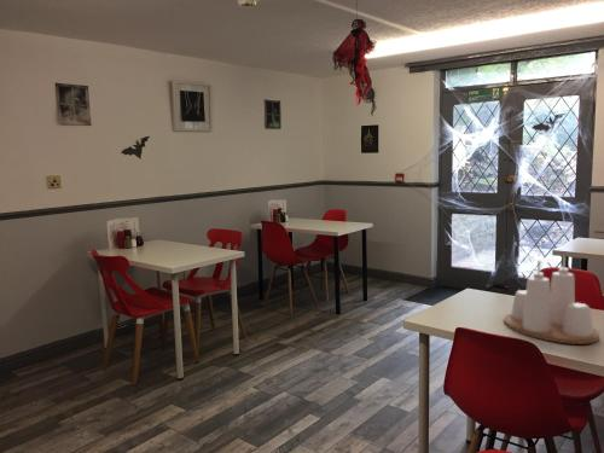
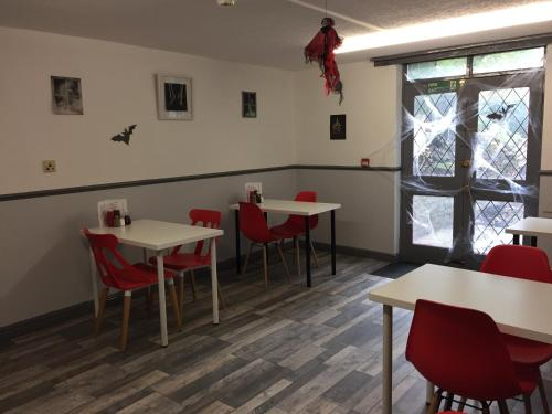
- condiment set (550, 294)
